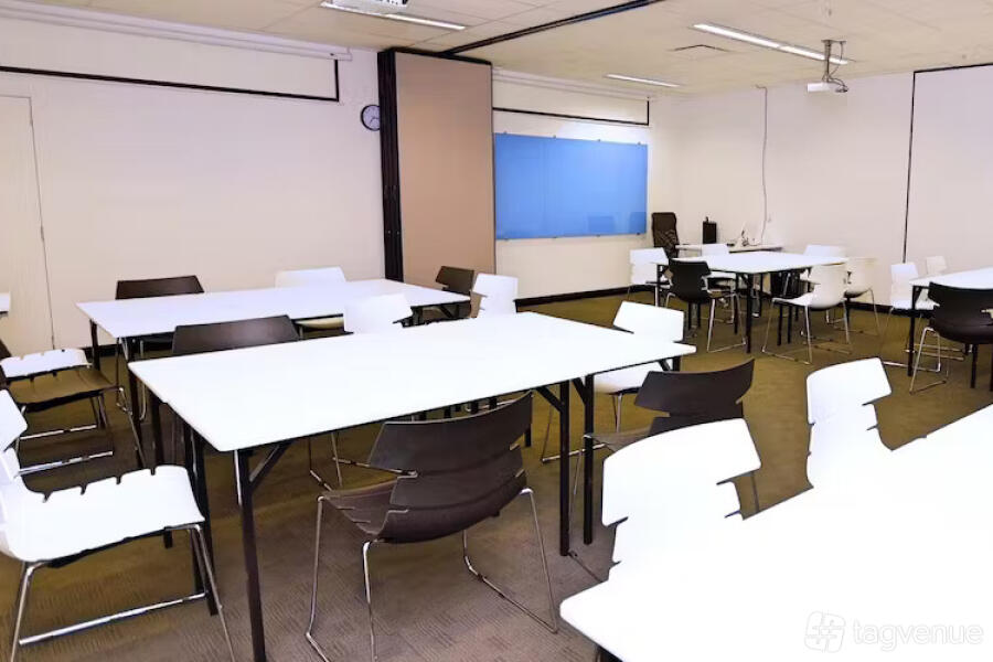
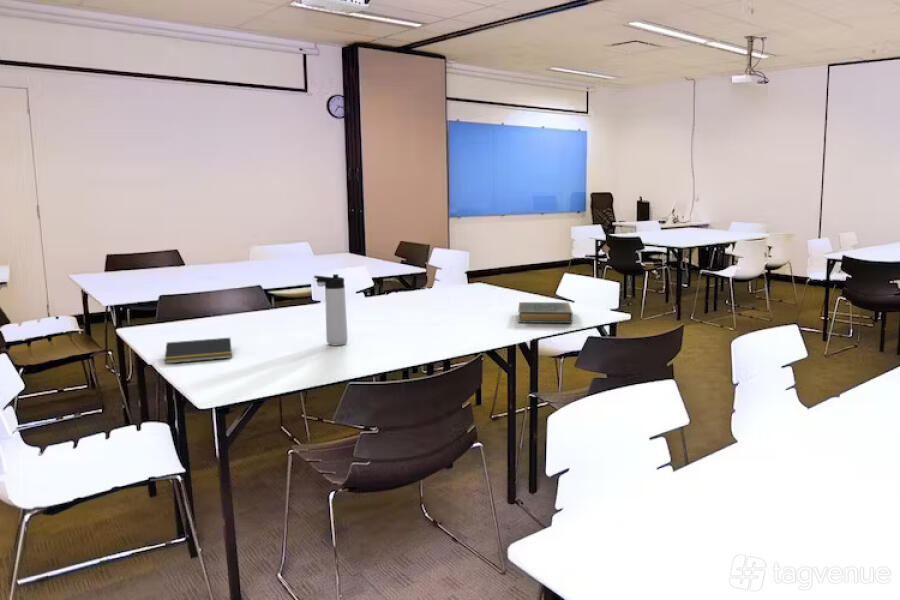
+ thermos bottle (331, 309)
+ notepad (199, 350)
+ hardback book (544, 312)
